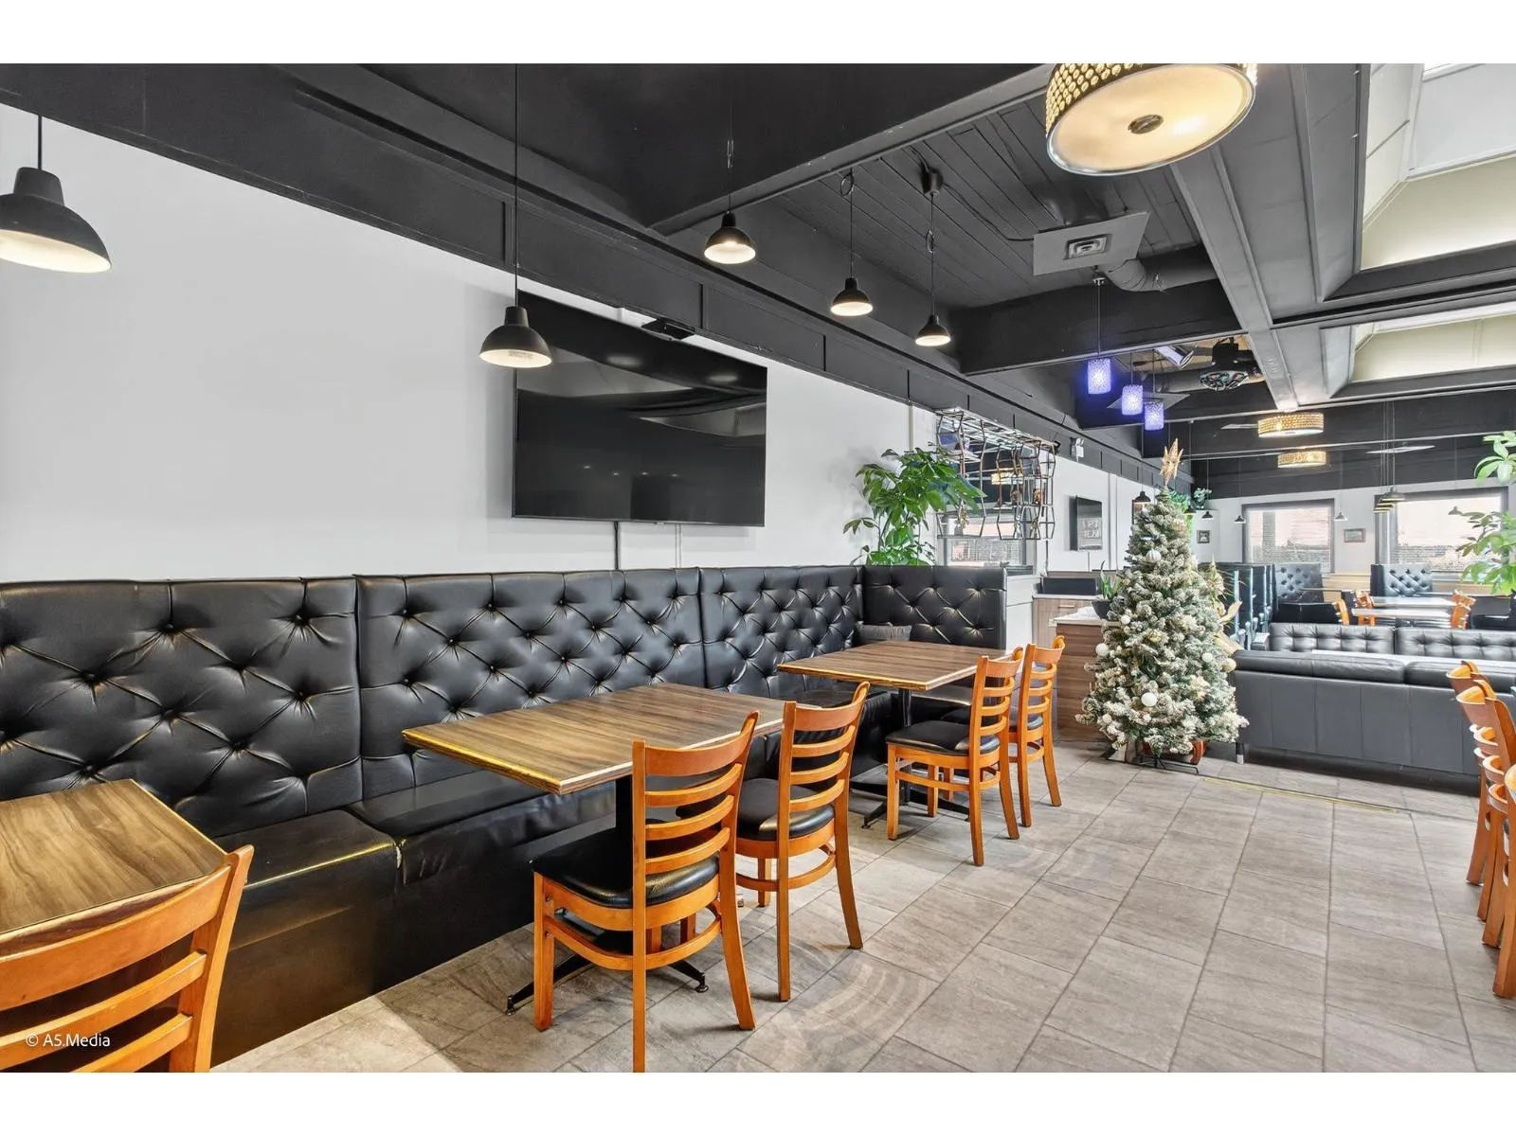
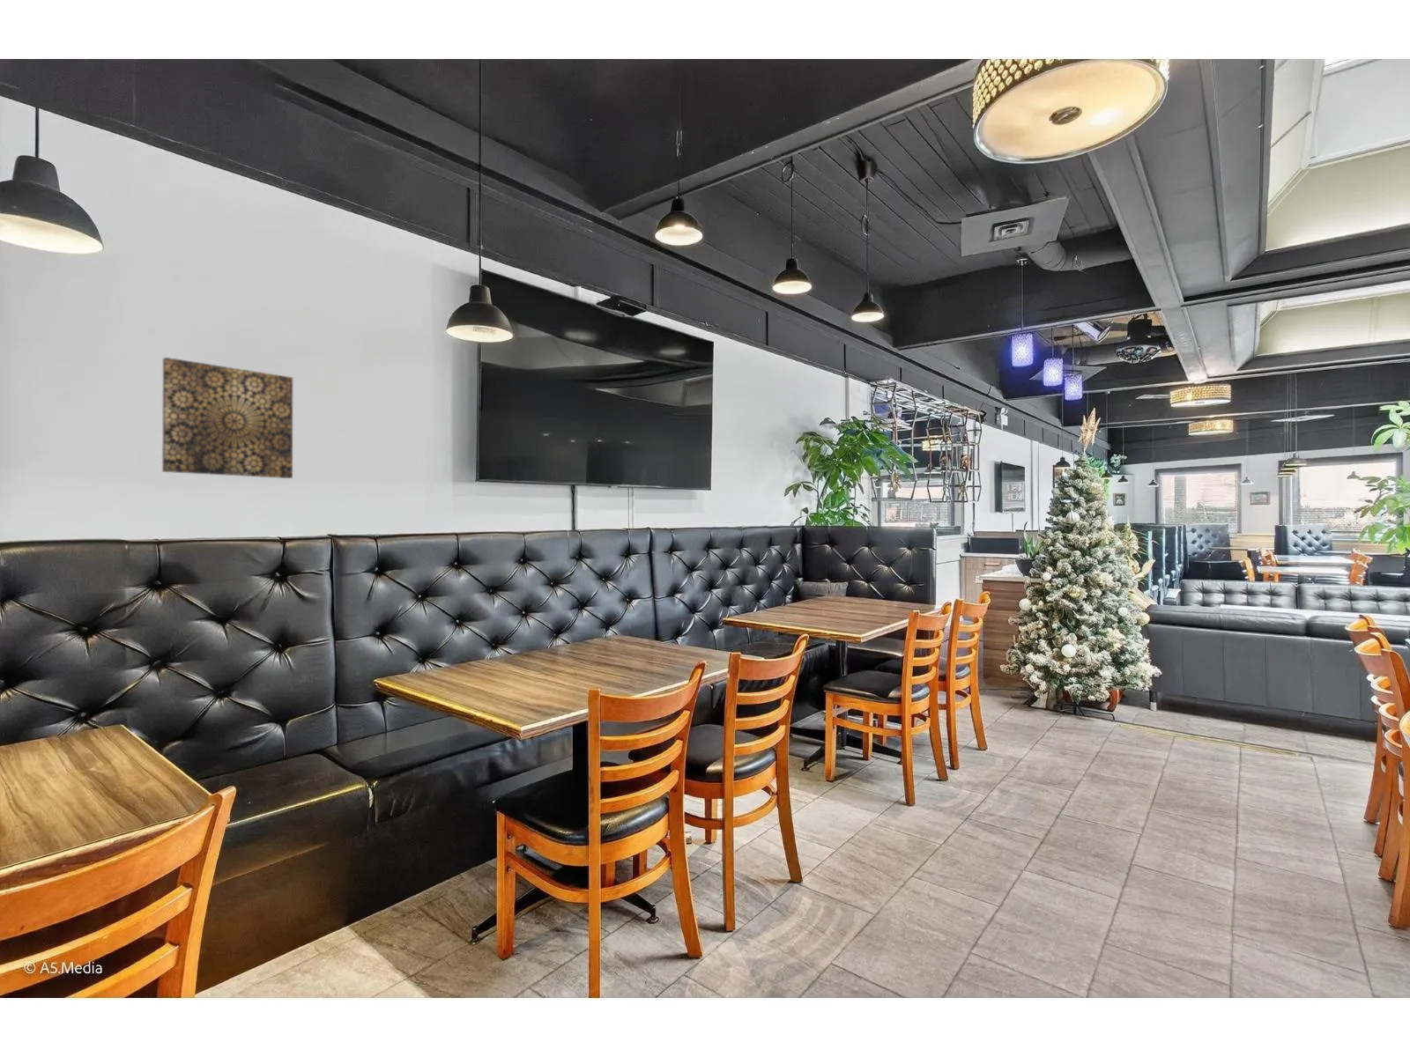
+ wall art (231, 422)
